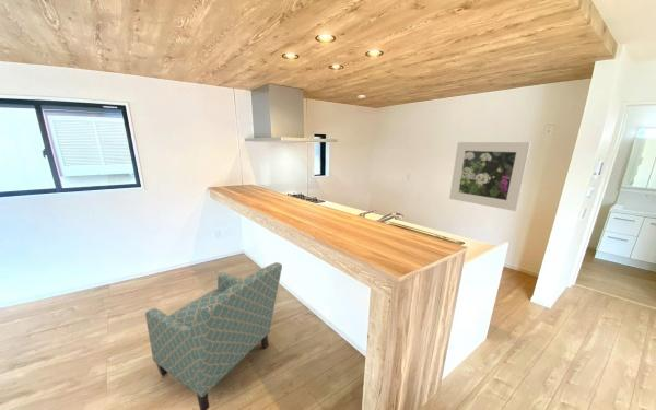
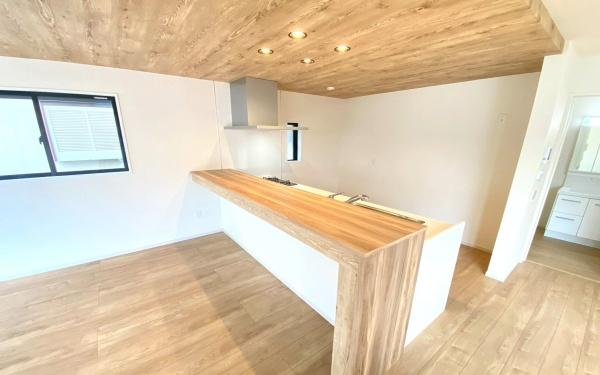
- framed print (484, 174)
- chair (219, 317)
